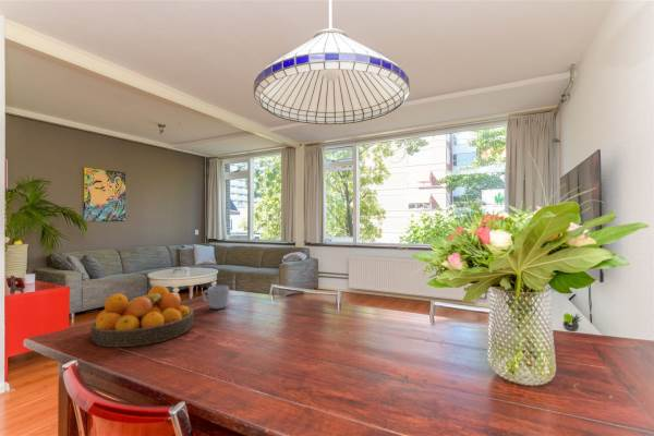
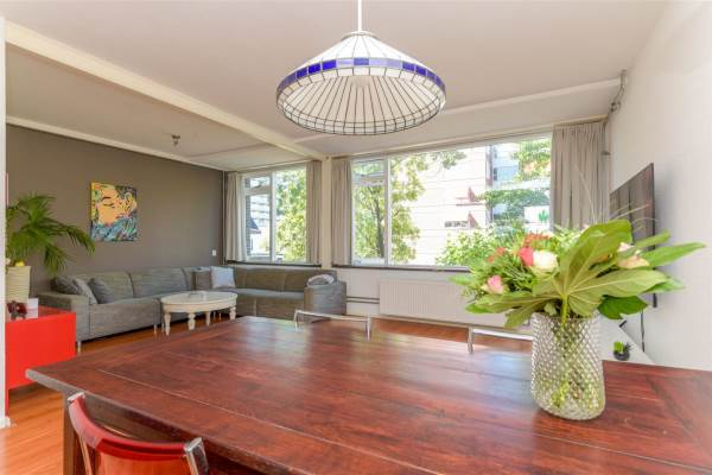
- fruit bowl (145, 310)
- mug (215, 296)
